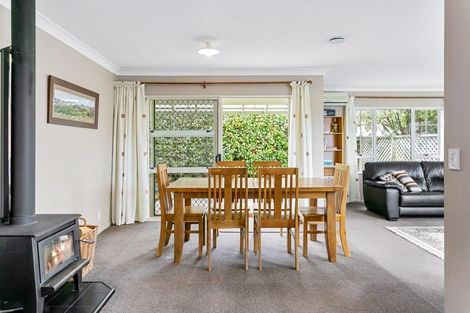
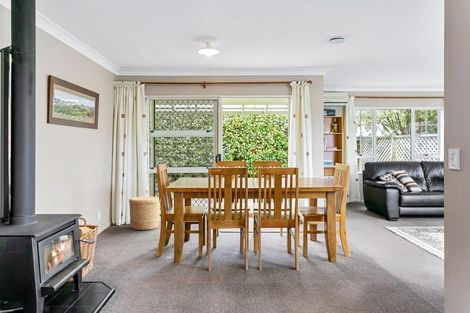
+ woven basket (144, 212)
